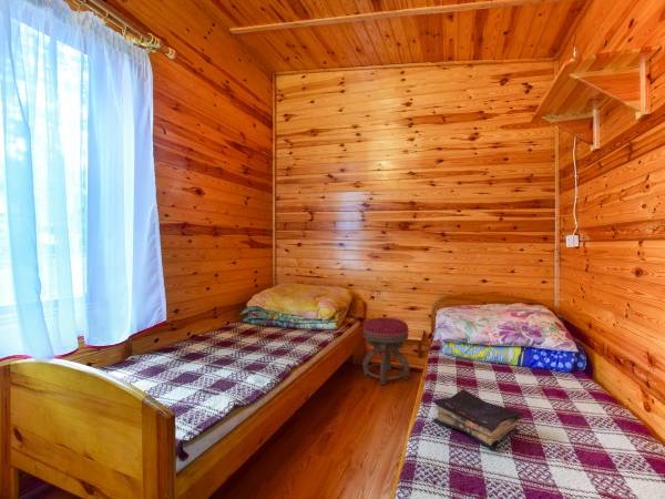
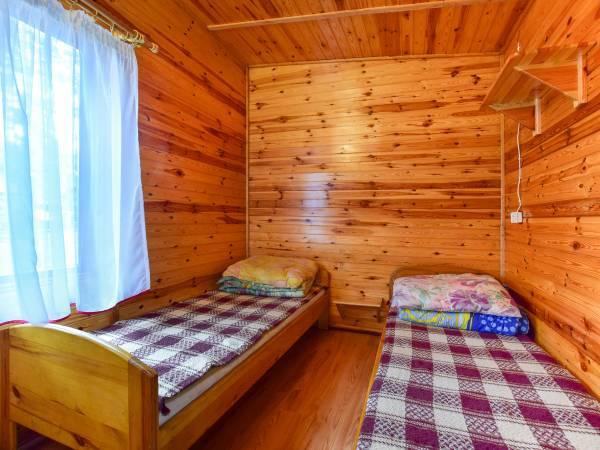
- stool (385, 348)
- book (477, 416)
